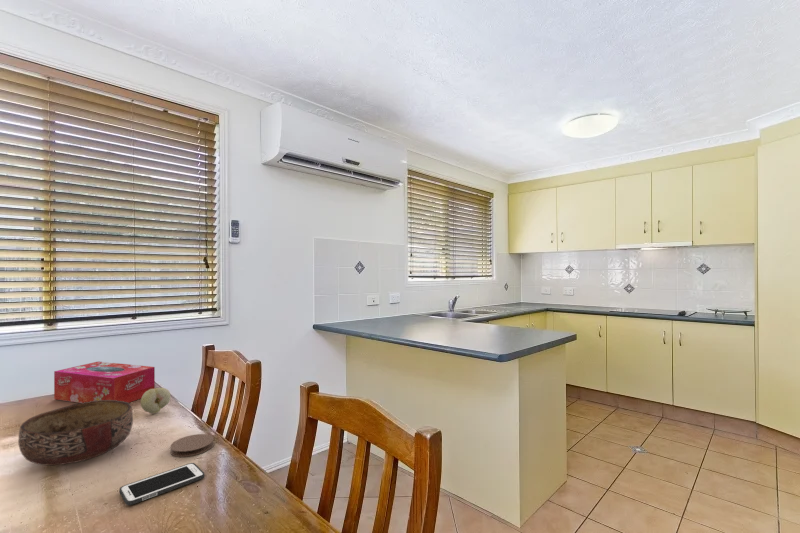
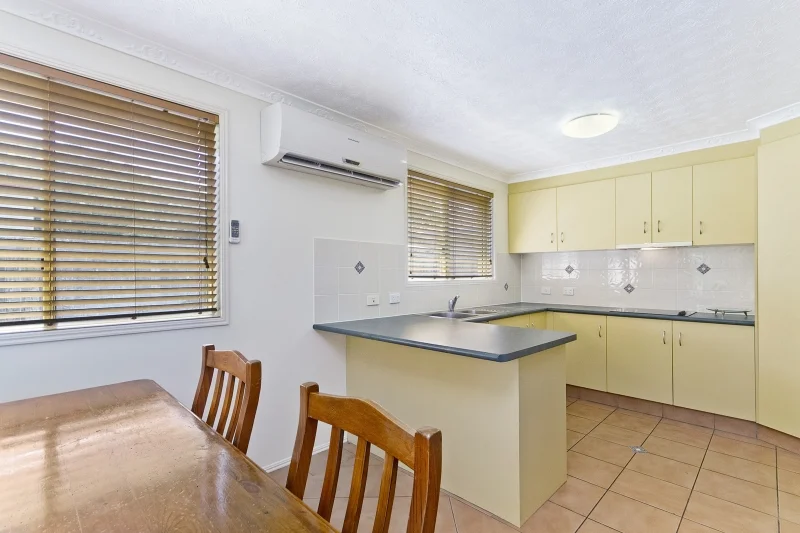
- cell phone (163, 482)
- bowl (79, 433)
- coaster (192, 444)
- tissue box (105, 382)
- fruit (155, 400)
